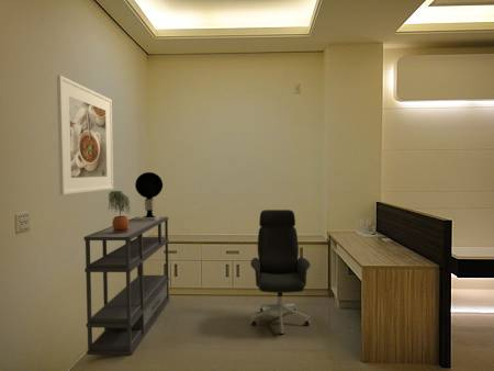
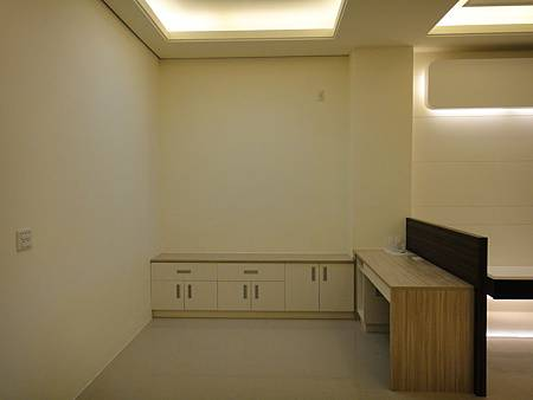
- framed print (89, 140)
- potted plant (120, 211)
- office chair (279, 266)
- bookshelf (137, 273)
- table lamp (149, 195)
